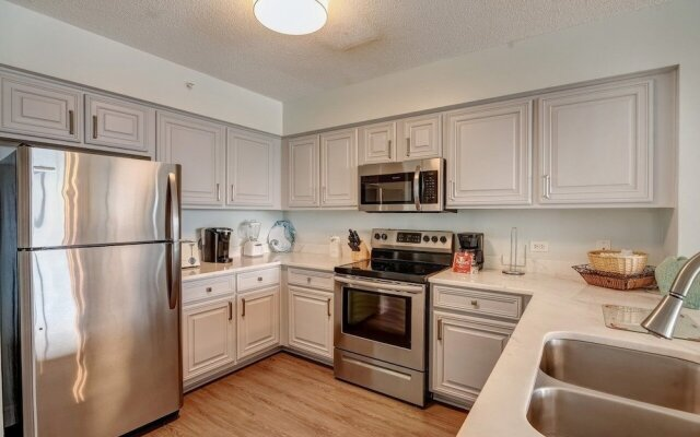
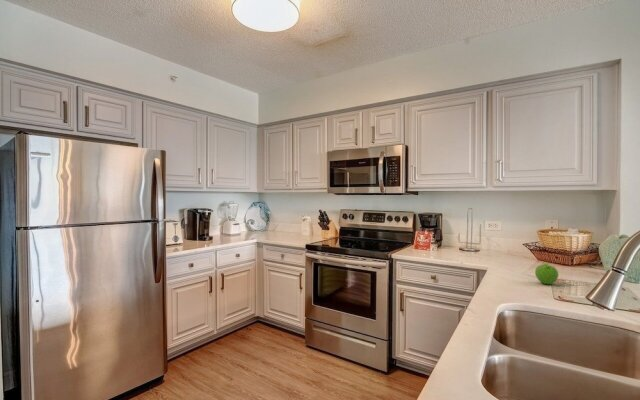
+ fruit (546, 273)
